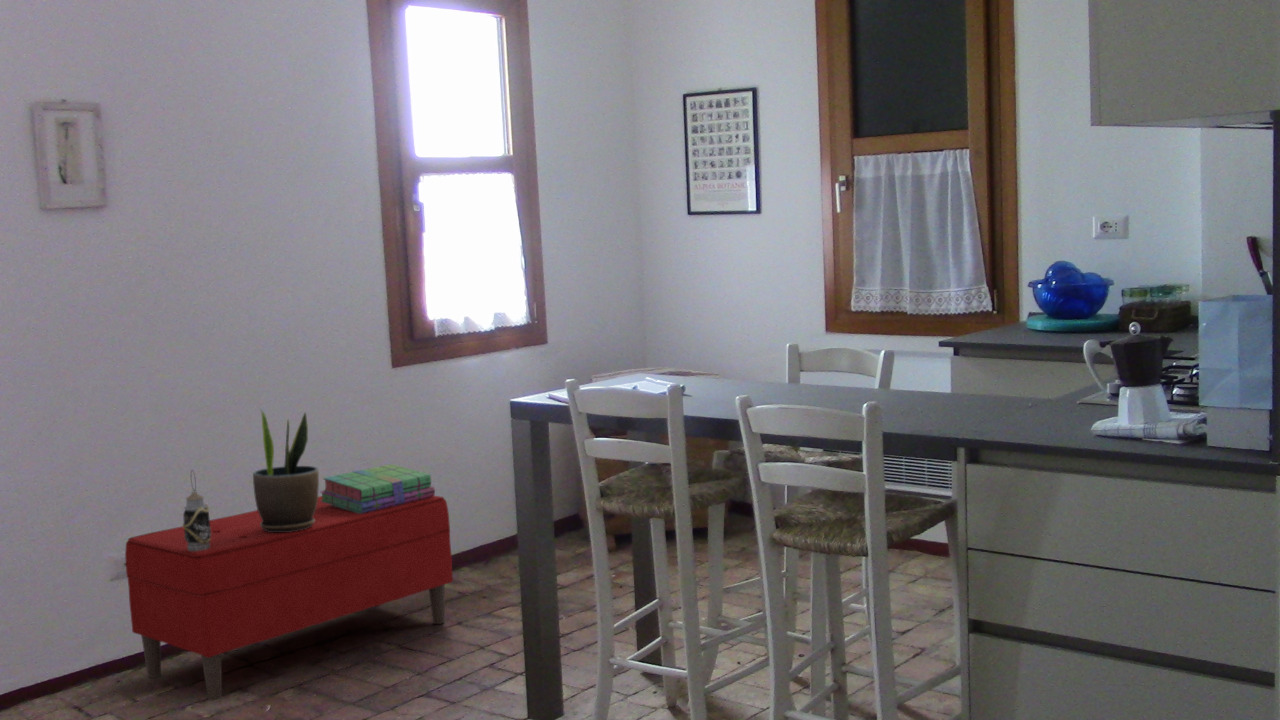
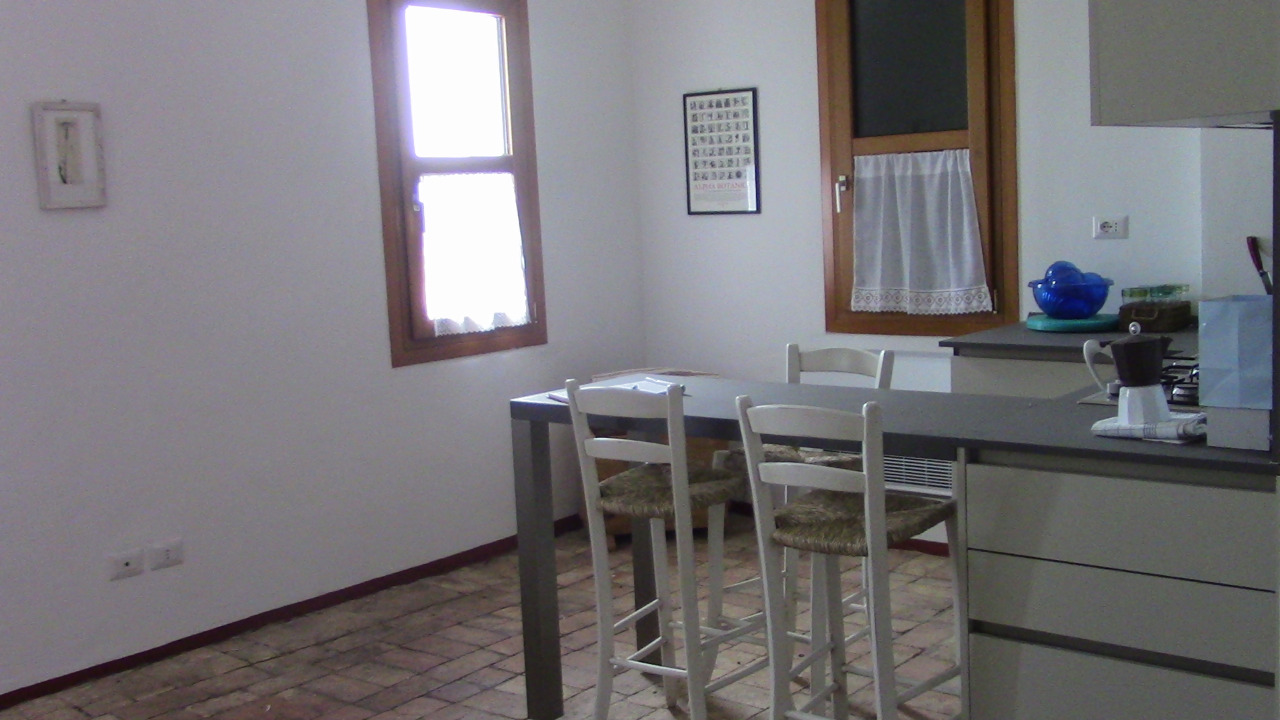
- bench (299, 582)
- stack of books (377, 489)
- potted plant (285, 467)
- lantern (195, 509)
